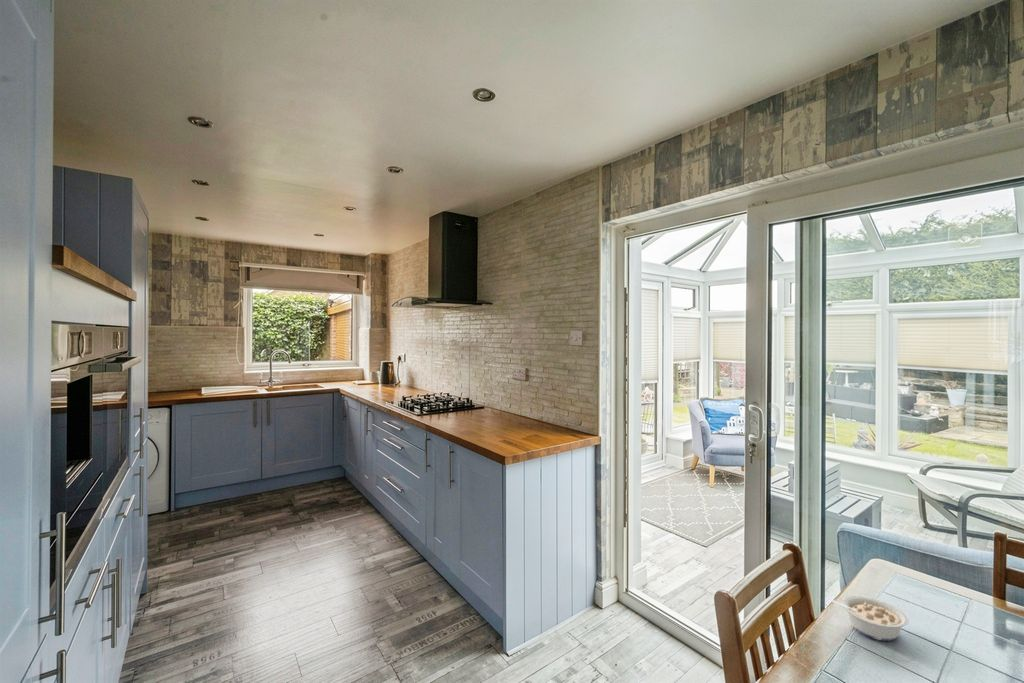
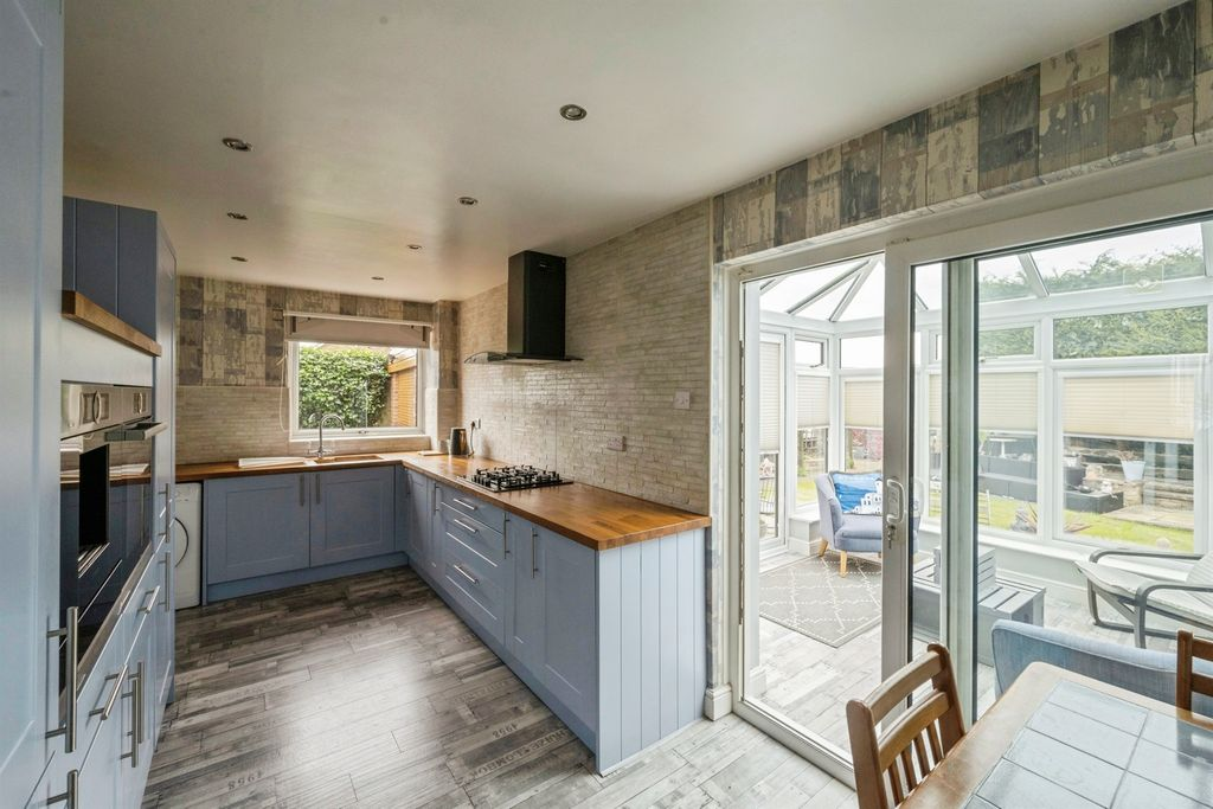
- legume (872, 618)
